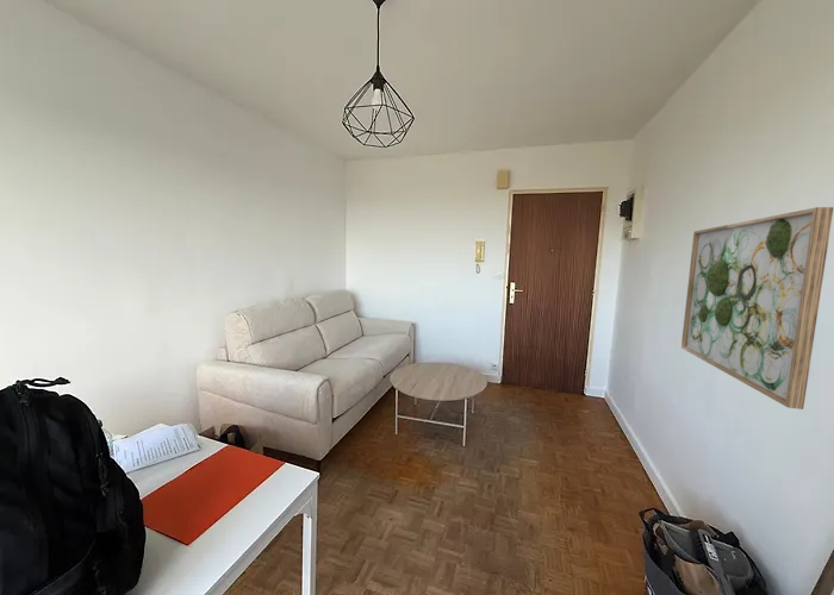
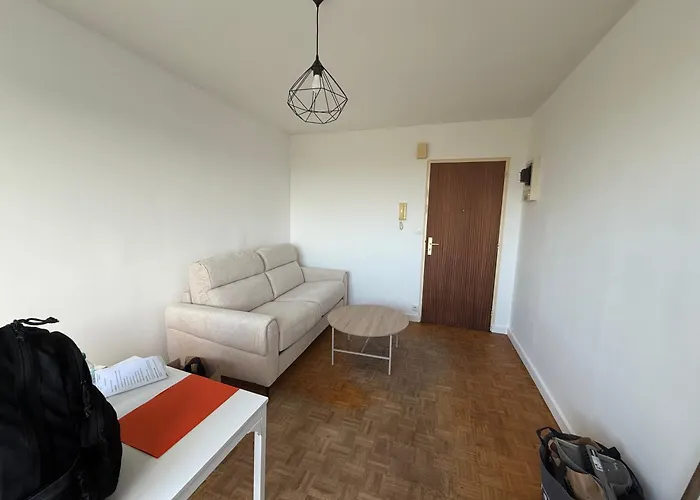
- wall art (732, 298)
